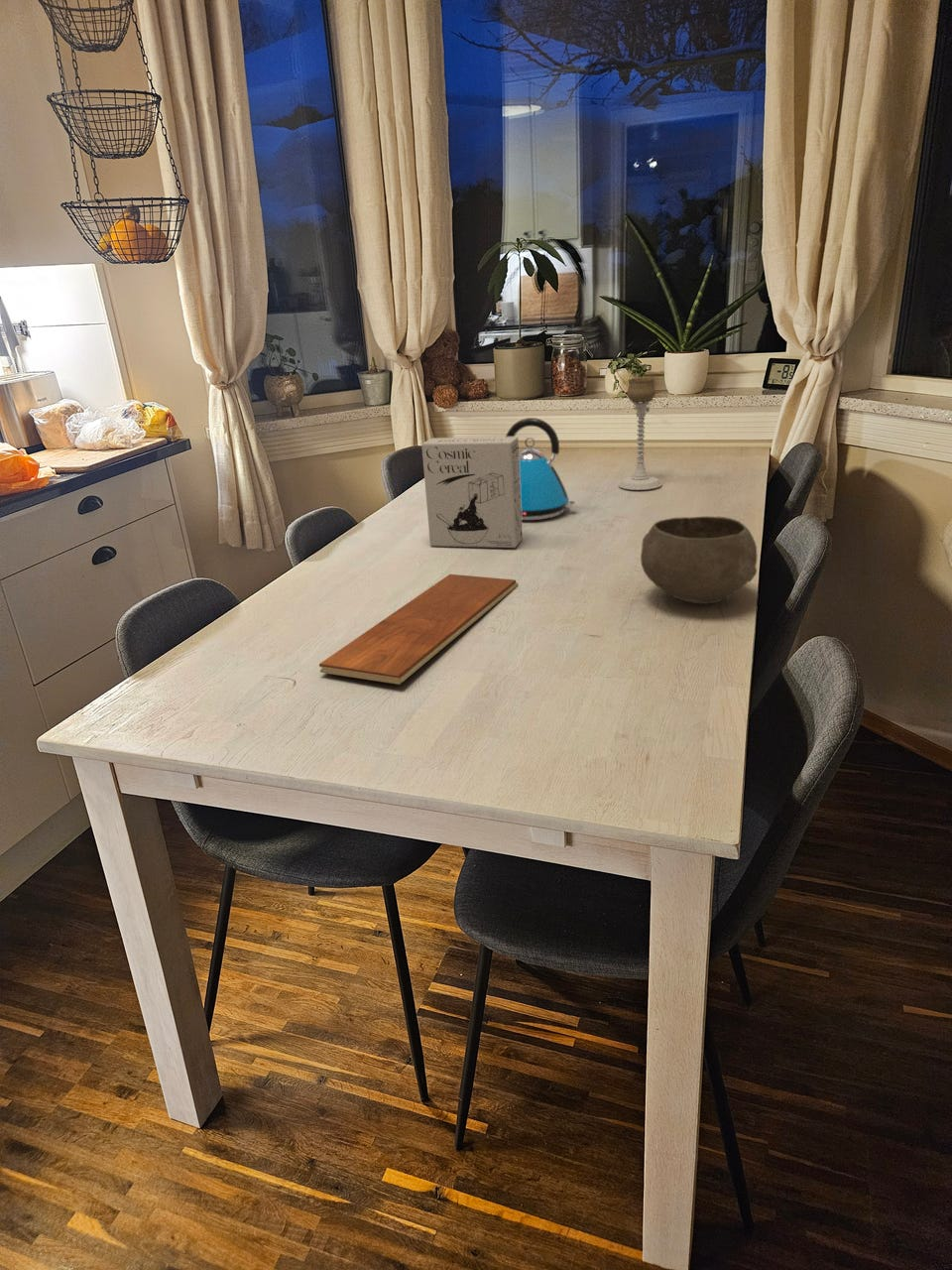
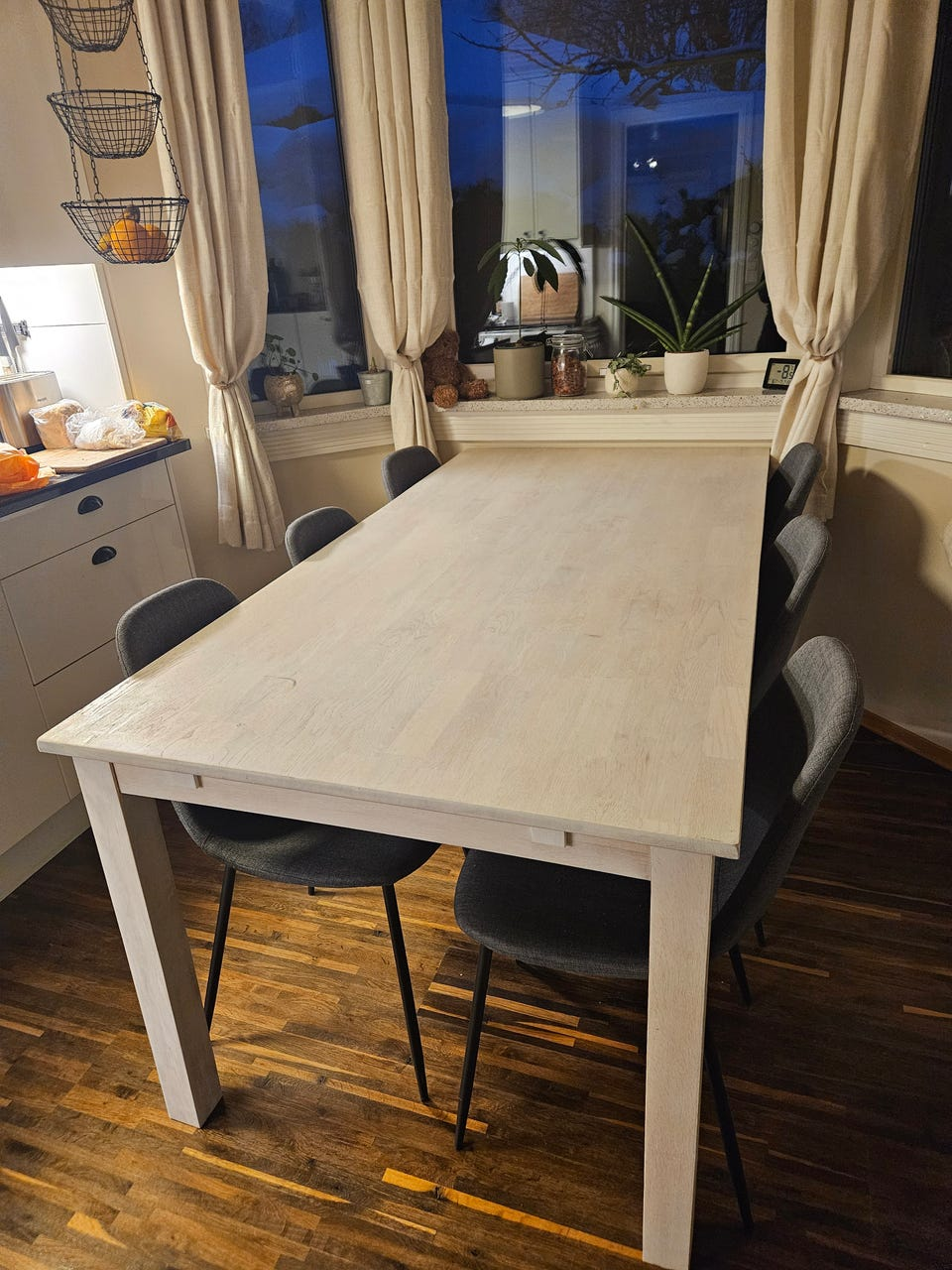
- chopping board (429, 621)
- kettle (533, 465)
- candle holder (641, 433)
- cereal box (473, 492)
- bowl (696, 562)
